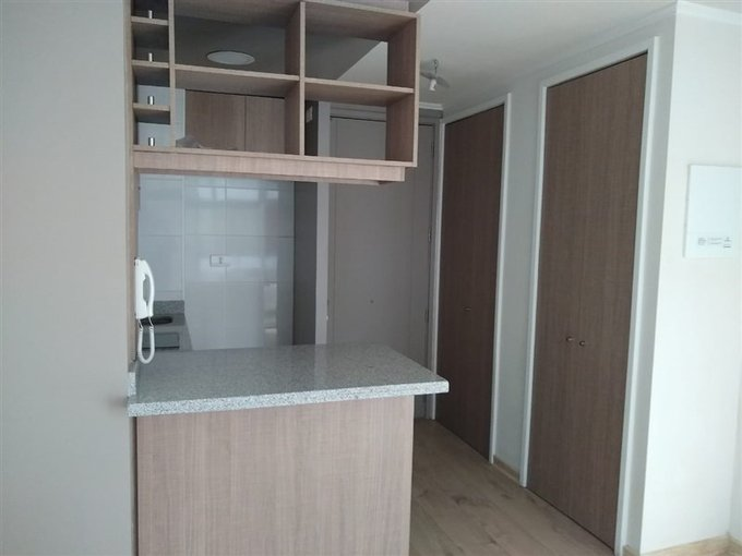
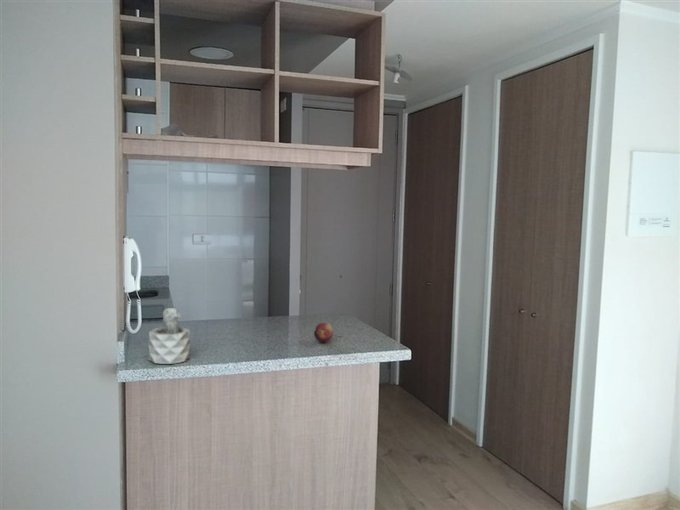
+ fruit (323, 332)
+ succulent plant (169, 333)
